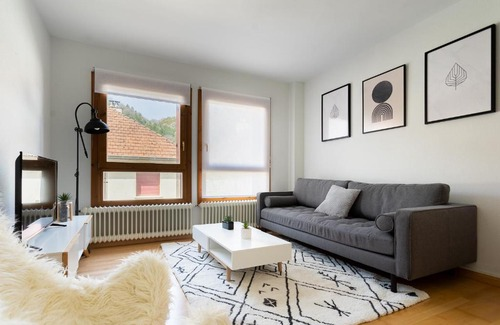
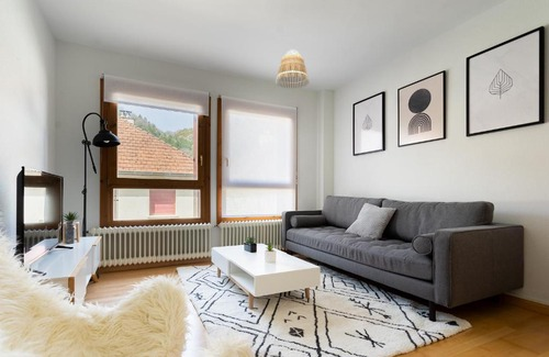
+ lamp shade (291, 67)
